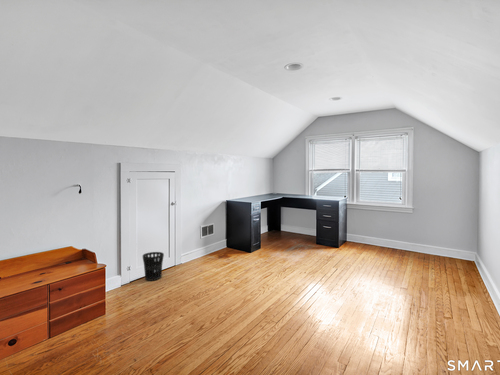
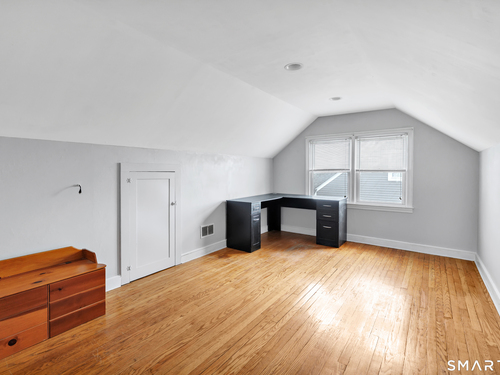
- wastebasket (153, 266)
